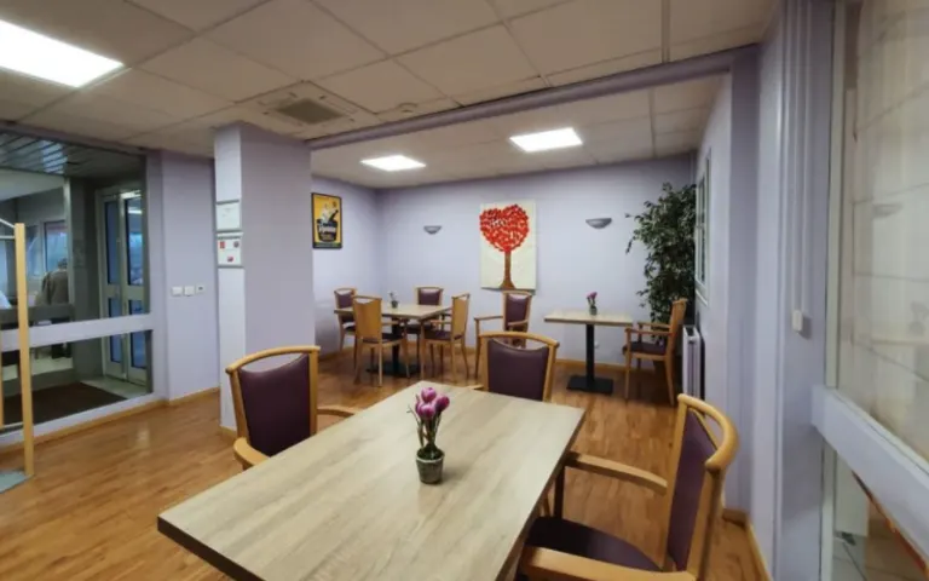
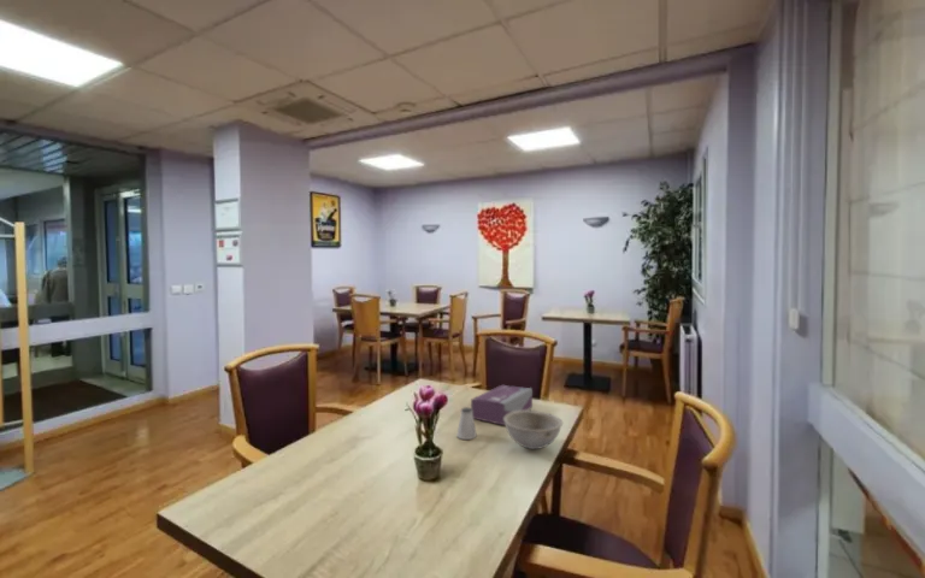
+ tissue box (502, 402)
+ saltshaker (466, 421)
+ bowl (532, 432)
